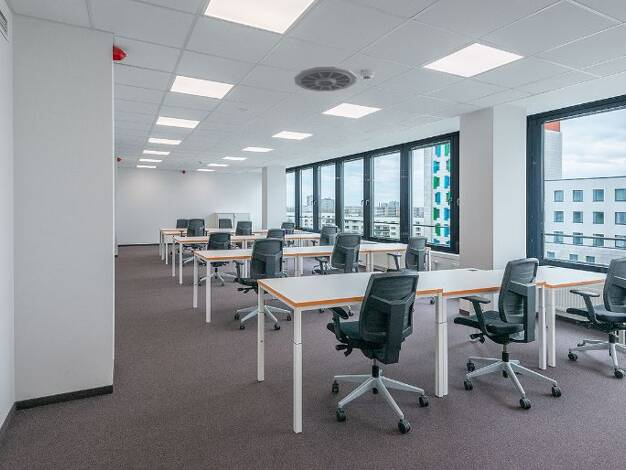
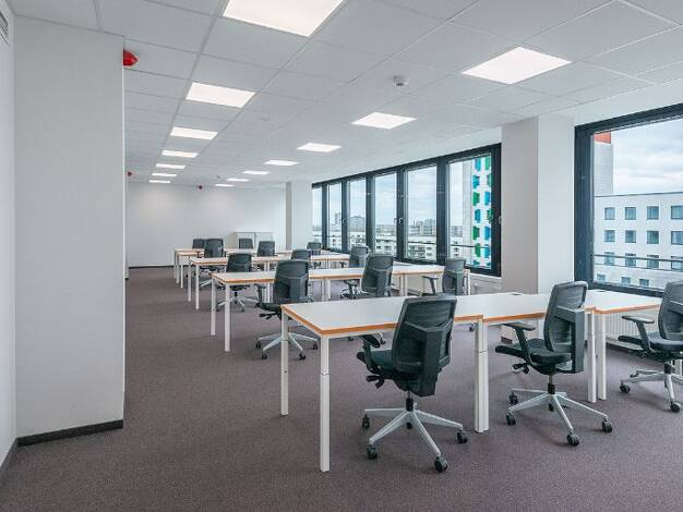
- ceiling vent (325, 81)
